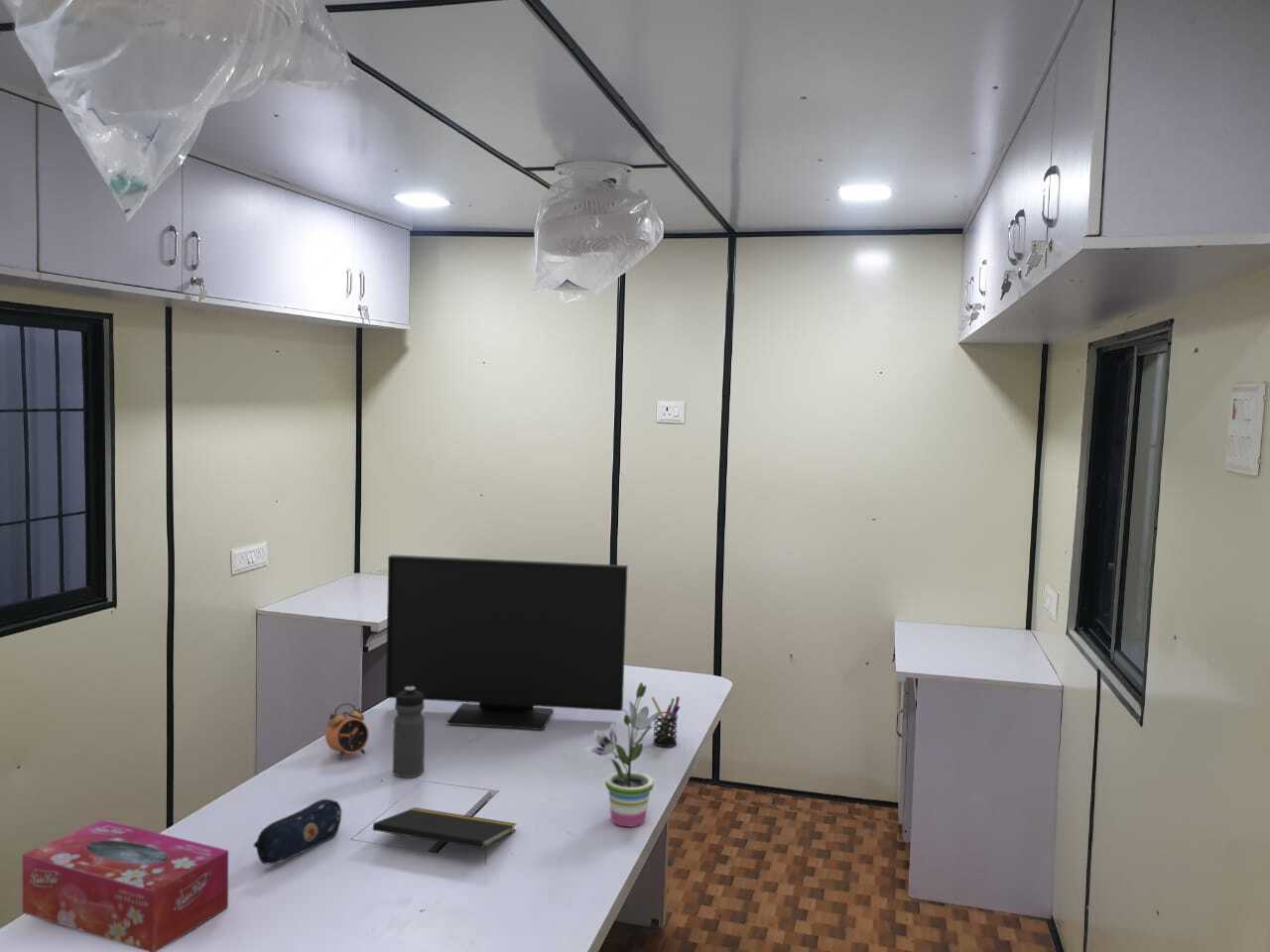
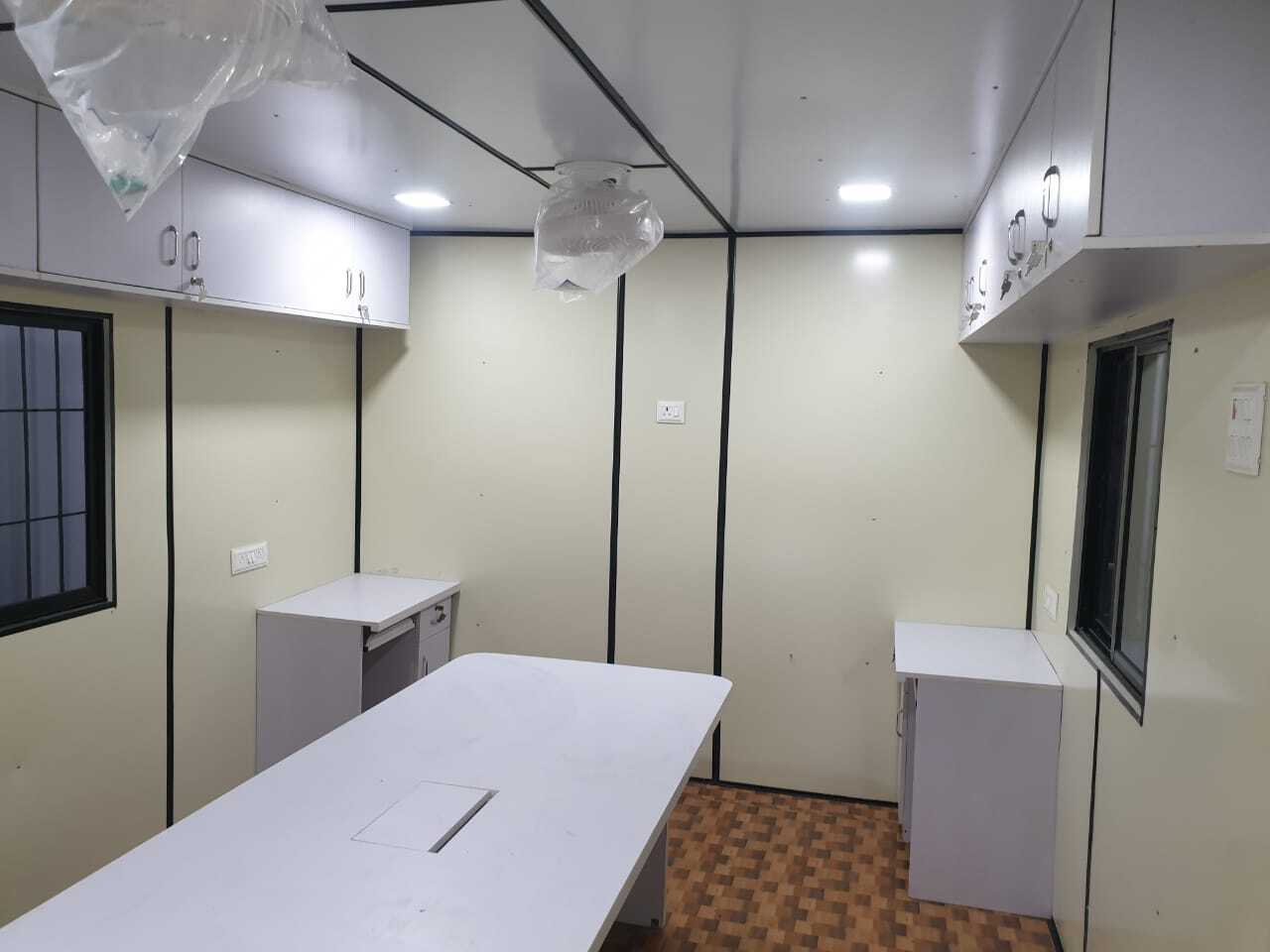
- potted plant (621, 747)
- water bottle (409, 730)
- pencil case (301, 830)
- pen holder (668, 718)
- tissue box (126, 881)
- notepad (445, 826)
- alarm clock (346, 729)
- computer monitor (503, 640)
